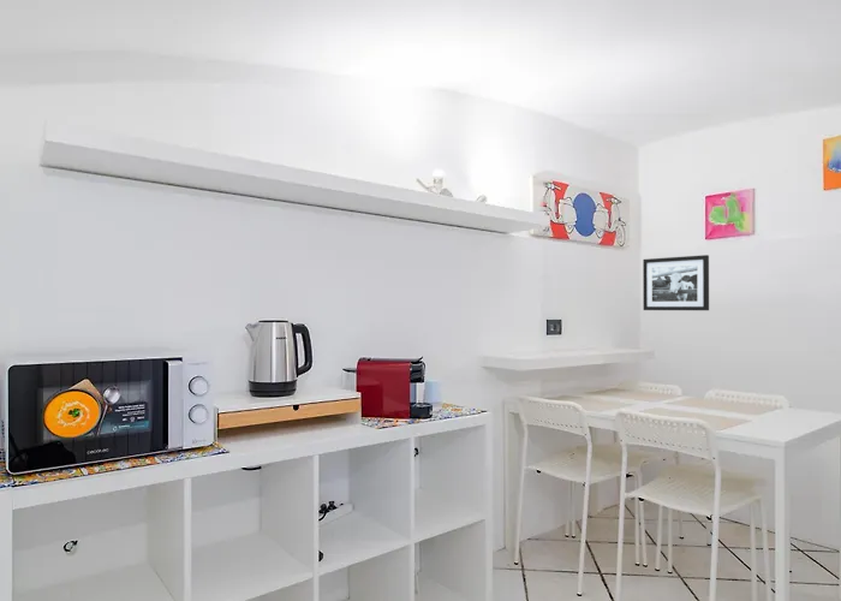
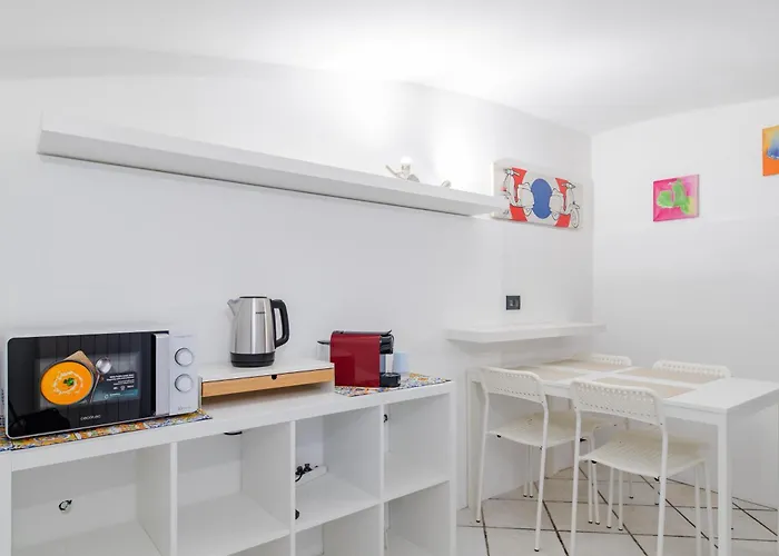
- picture frame (674, 284)
